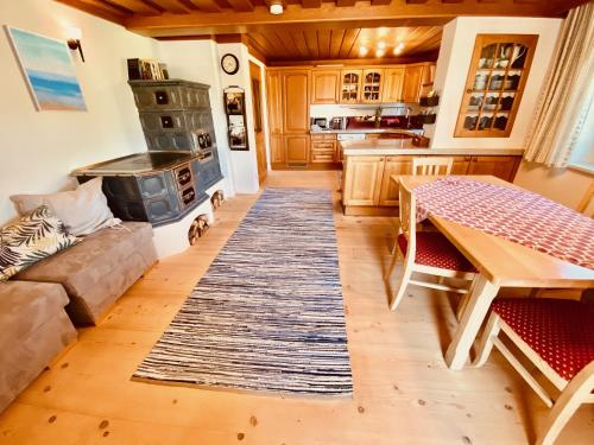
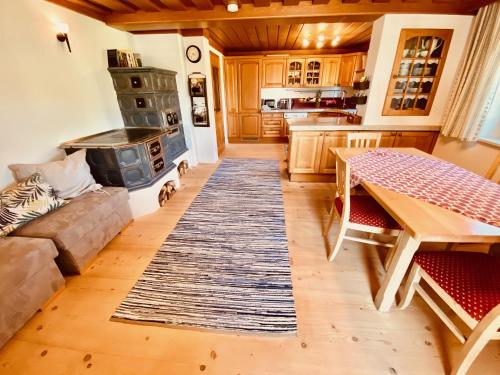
- wall art (51, 75)
